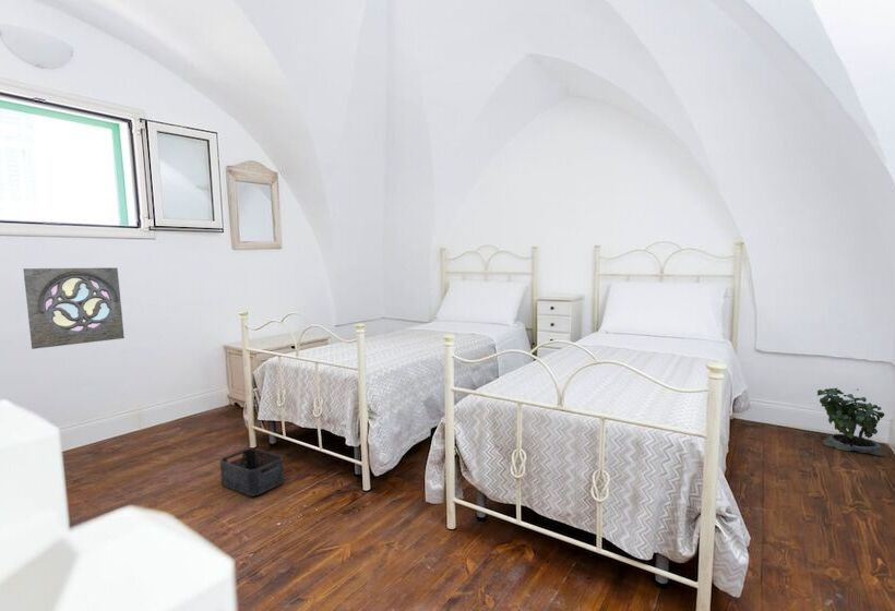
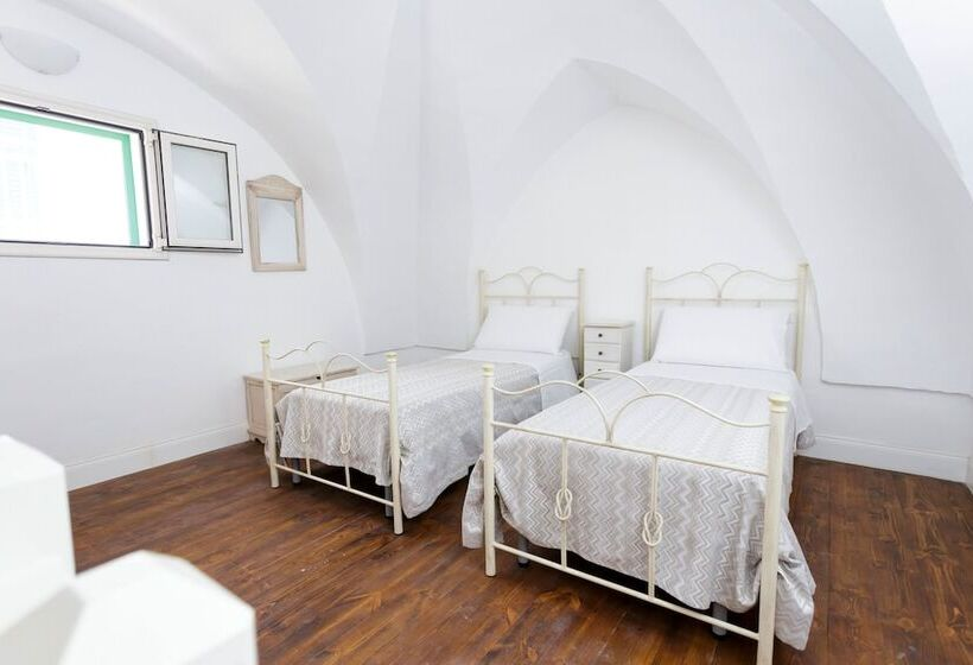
- potted plant (849, 416)
- storage bin (251, 470)
- wall ornament (76, 306)
